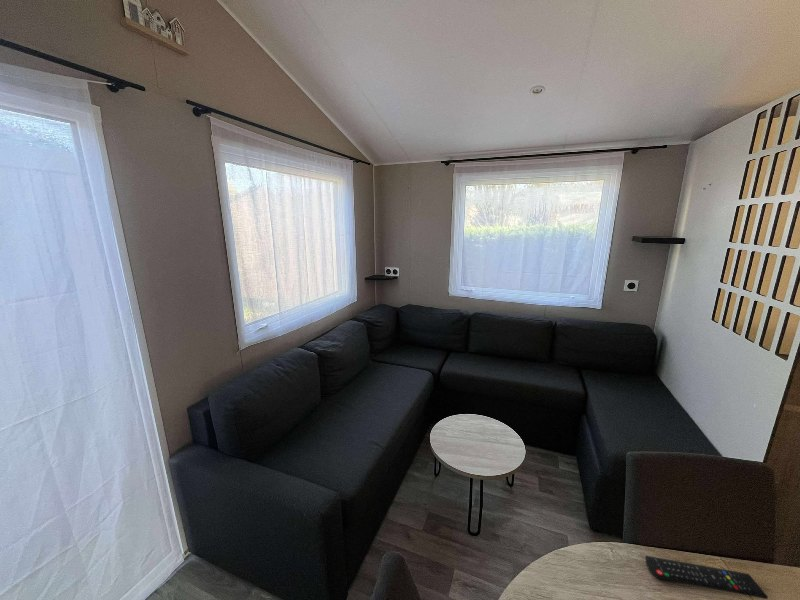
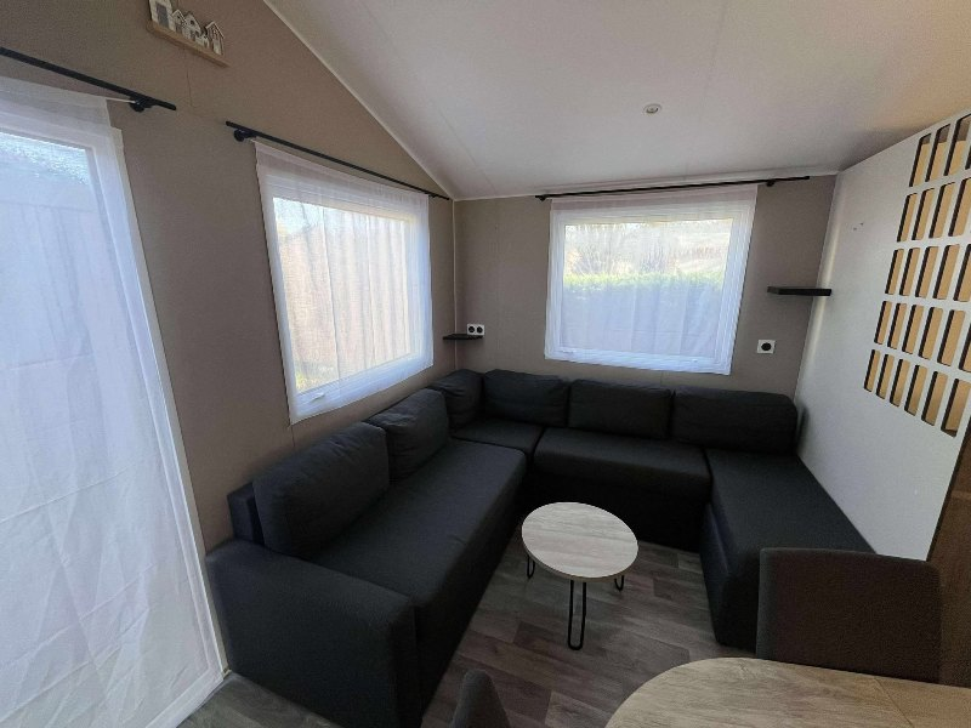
- remote control (701, 576)
